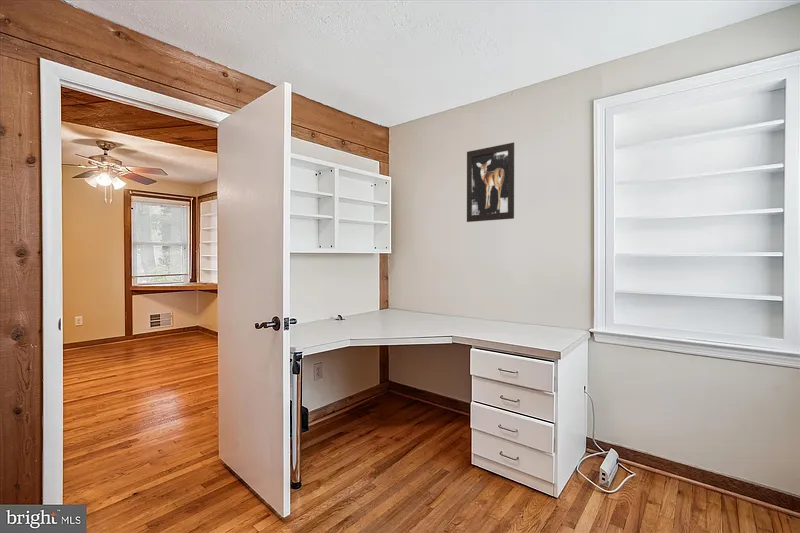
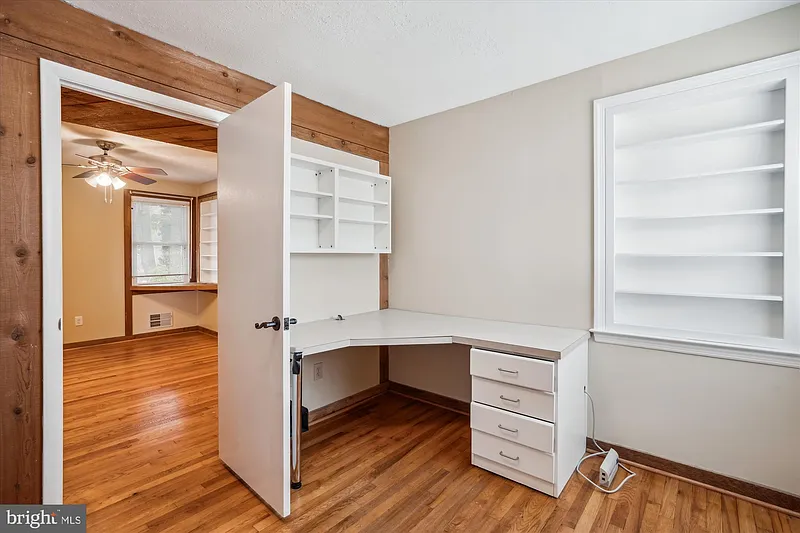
- wall art (489, 183)
